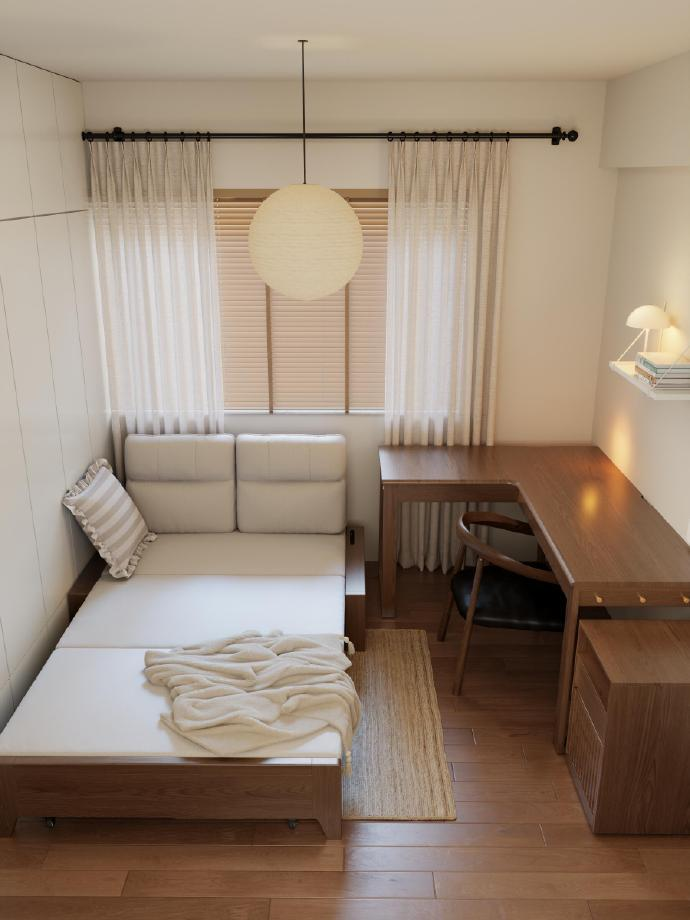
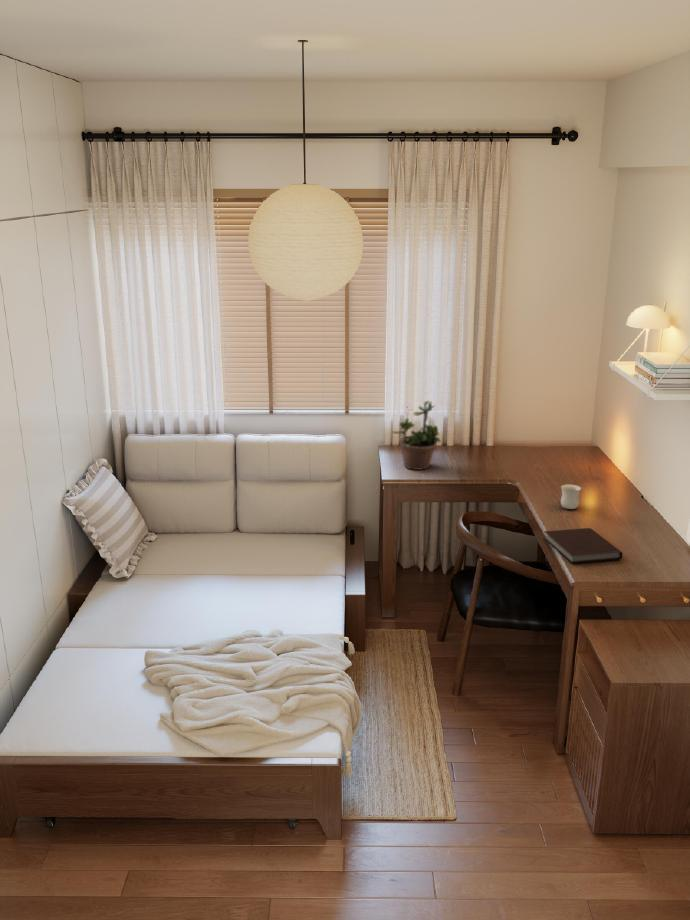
+ potted plant (419, 432)
+ mug (568, 496)
+ notebook (581, 544)
